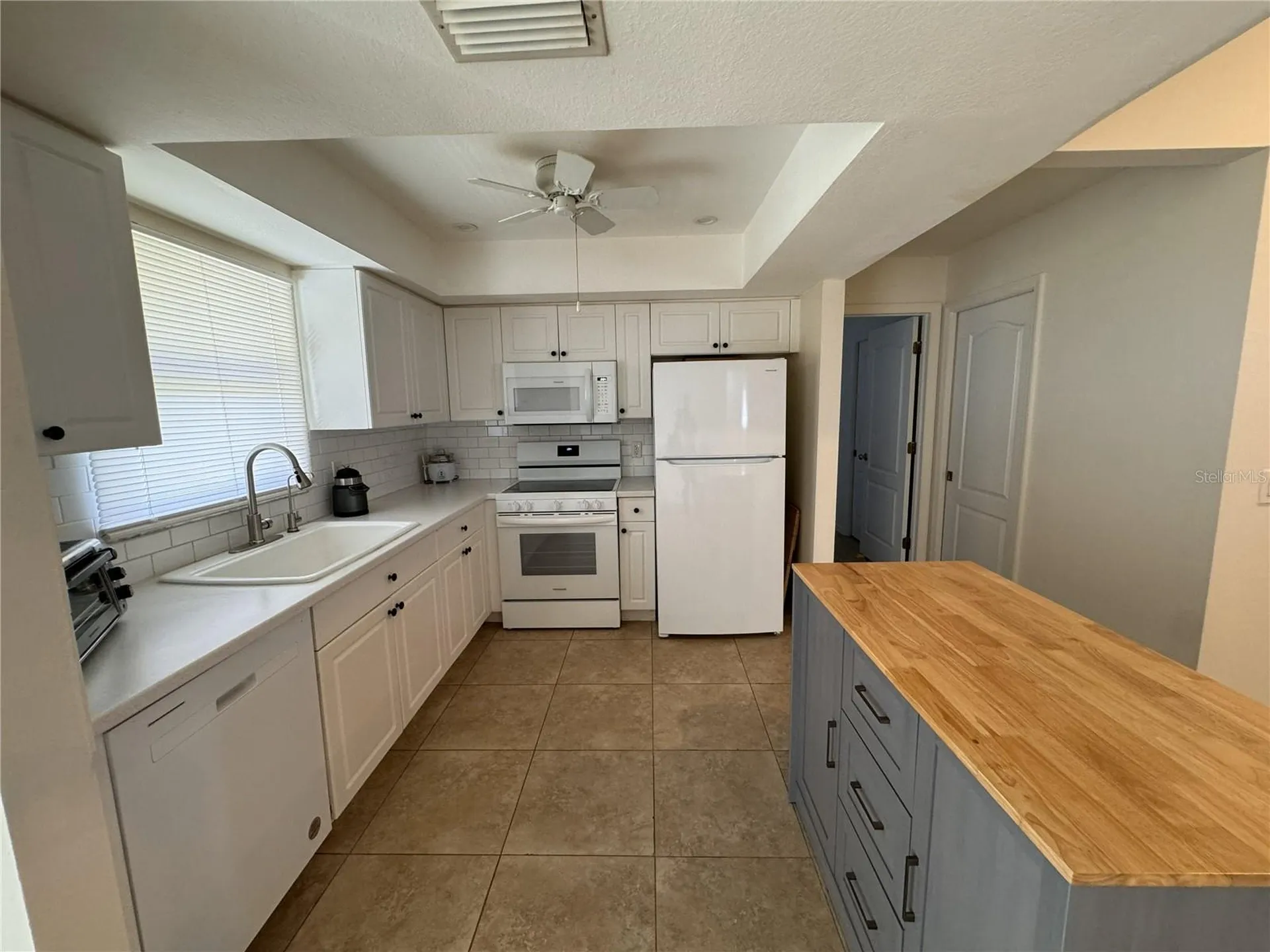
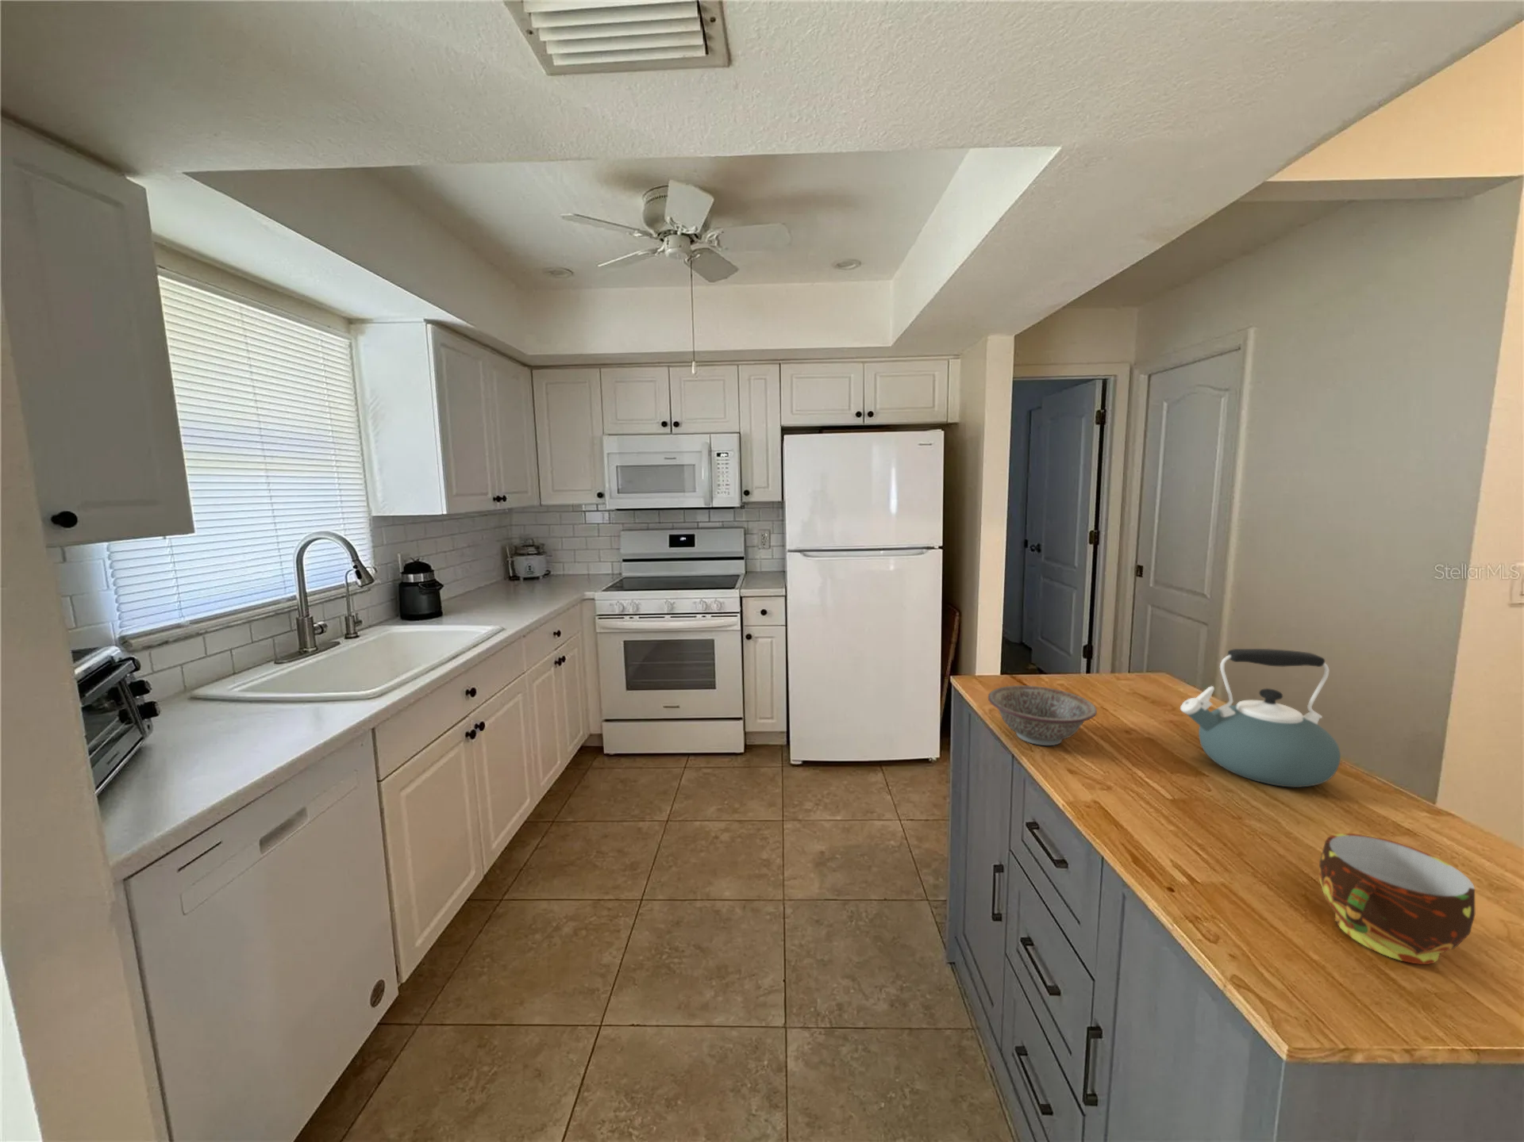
+ decorative bowl (1039, 719)
+ kettle (1255, 709)
+ cup (1391, 903)
